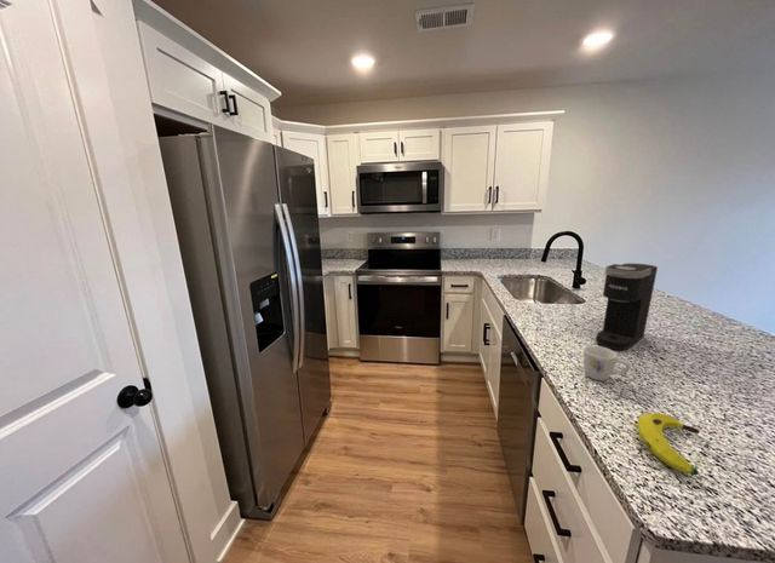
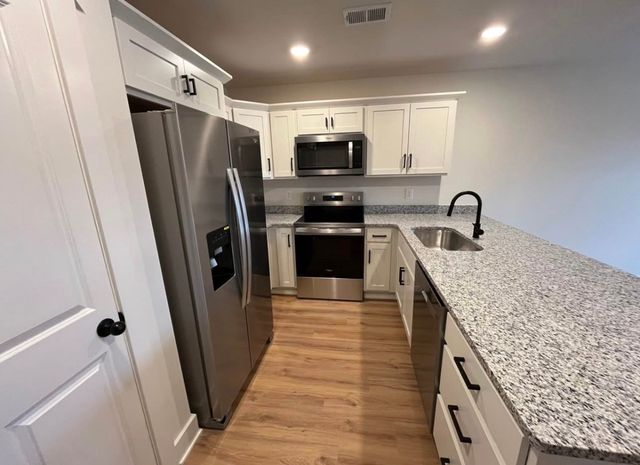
- banana (668, 443)
- coffee maker (625, 303)
- mug (604, 364)
